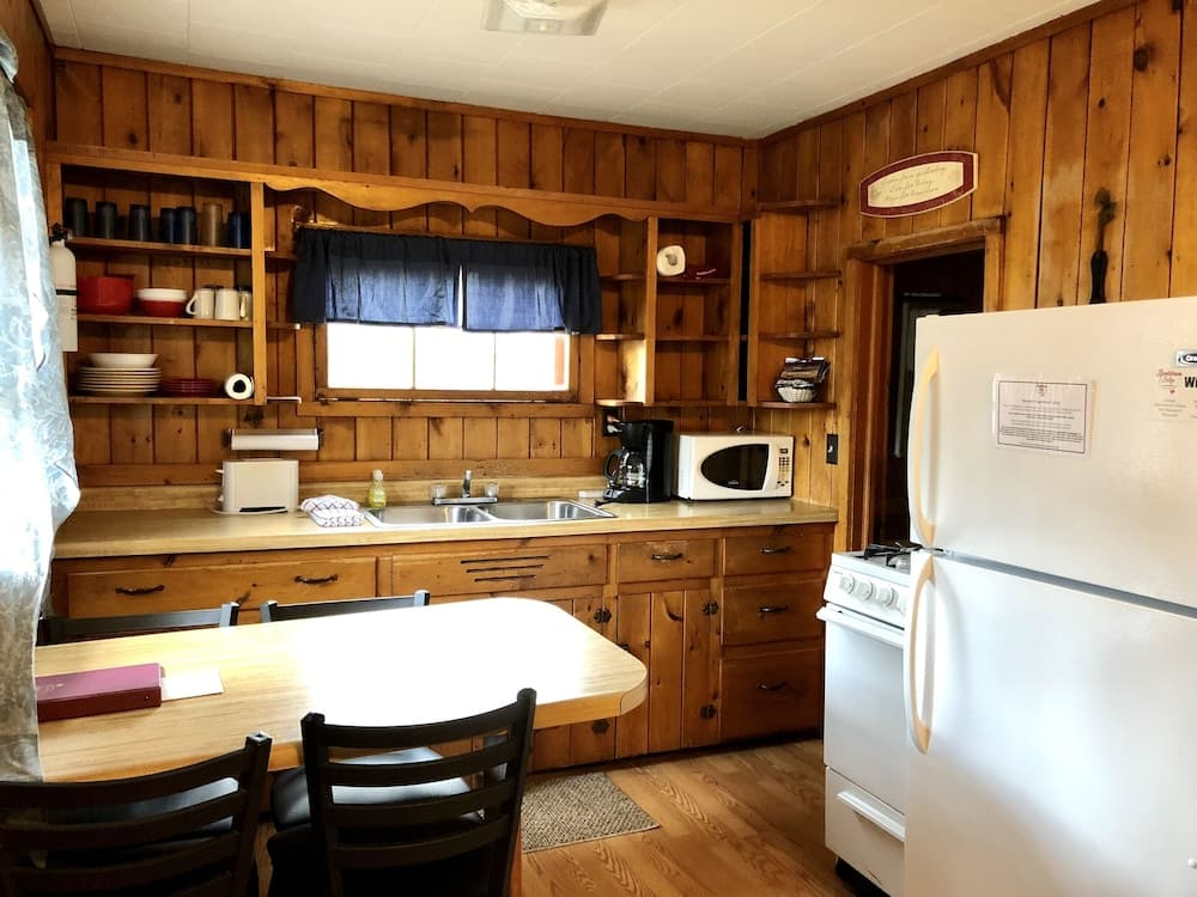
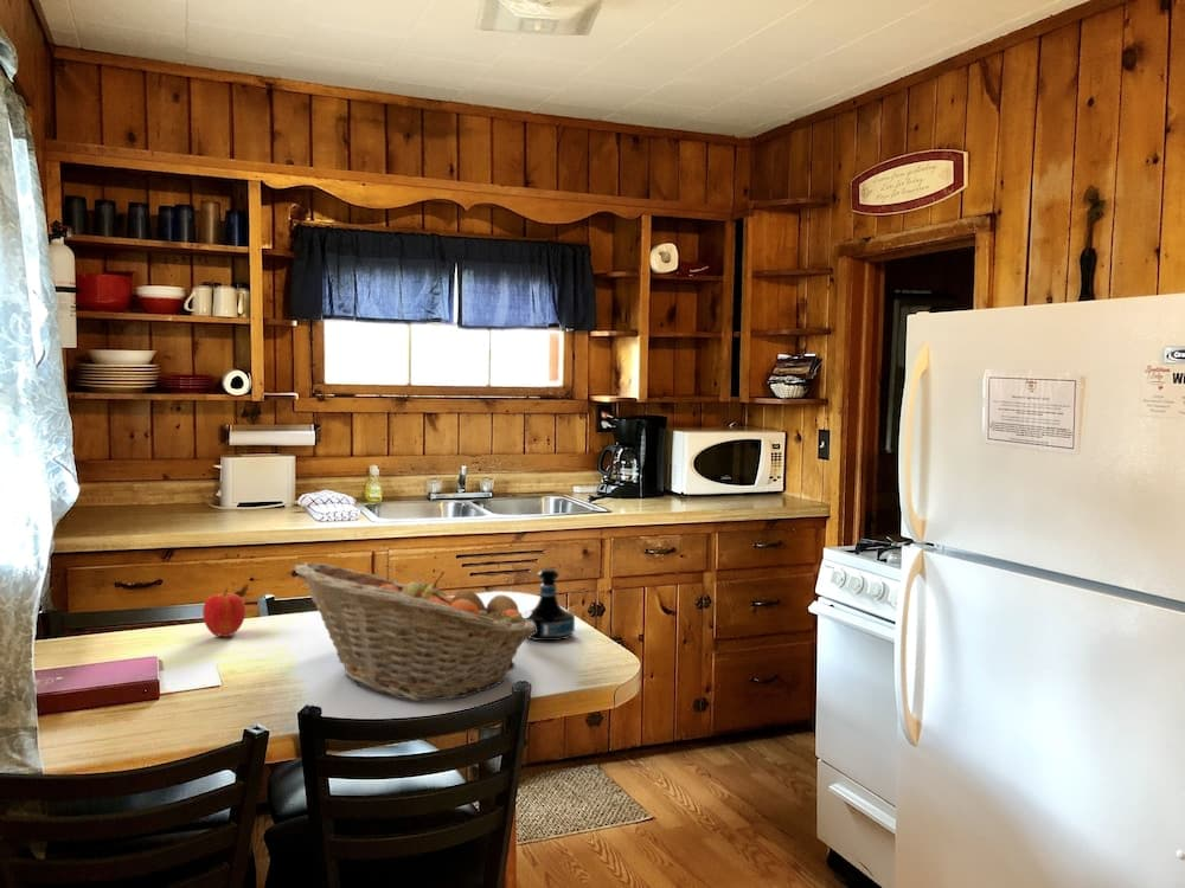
+ fruit basket (414, 617)
+ apple (224, 611)
+ tequila bottle (547, 601)
